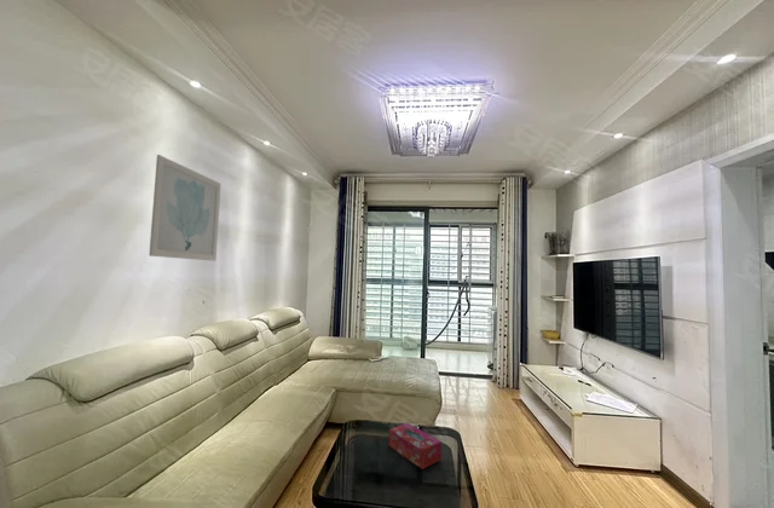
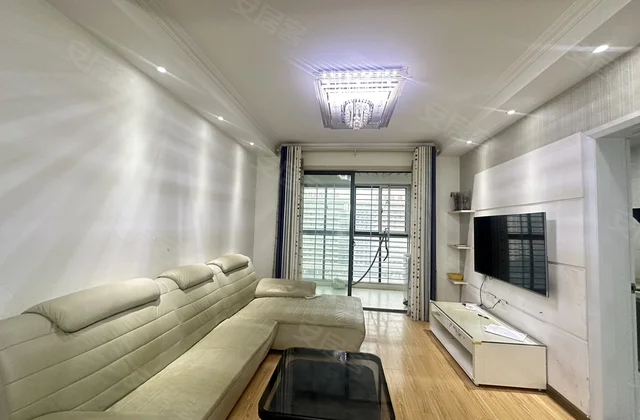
- tissue box (414, 444)
- wall art (190, 214)
